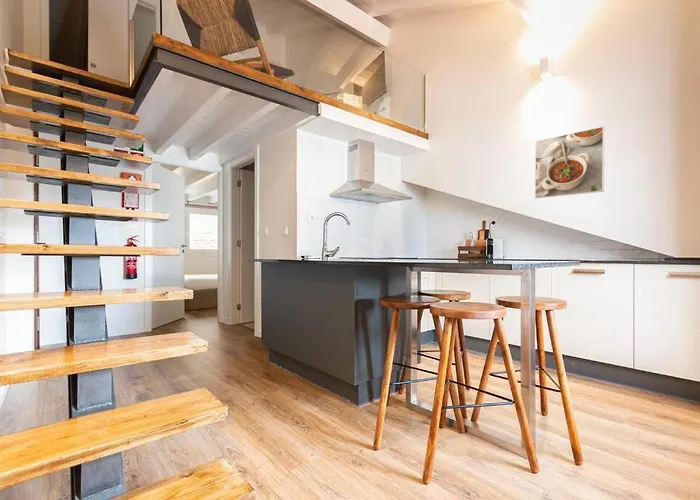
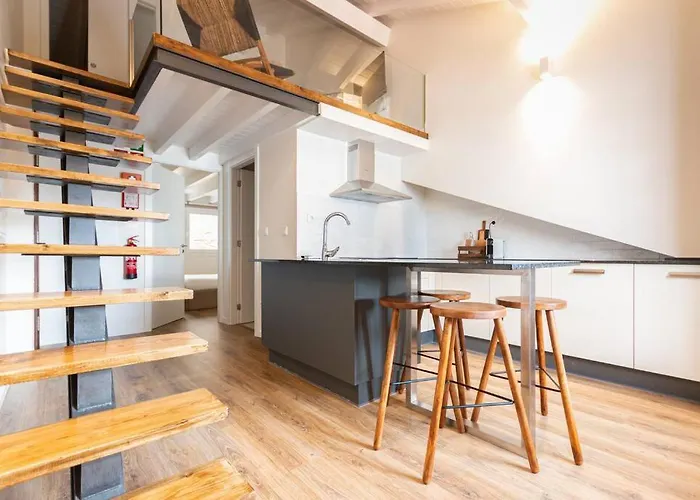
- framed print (567, 164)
